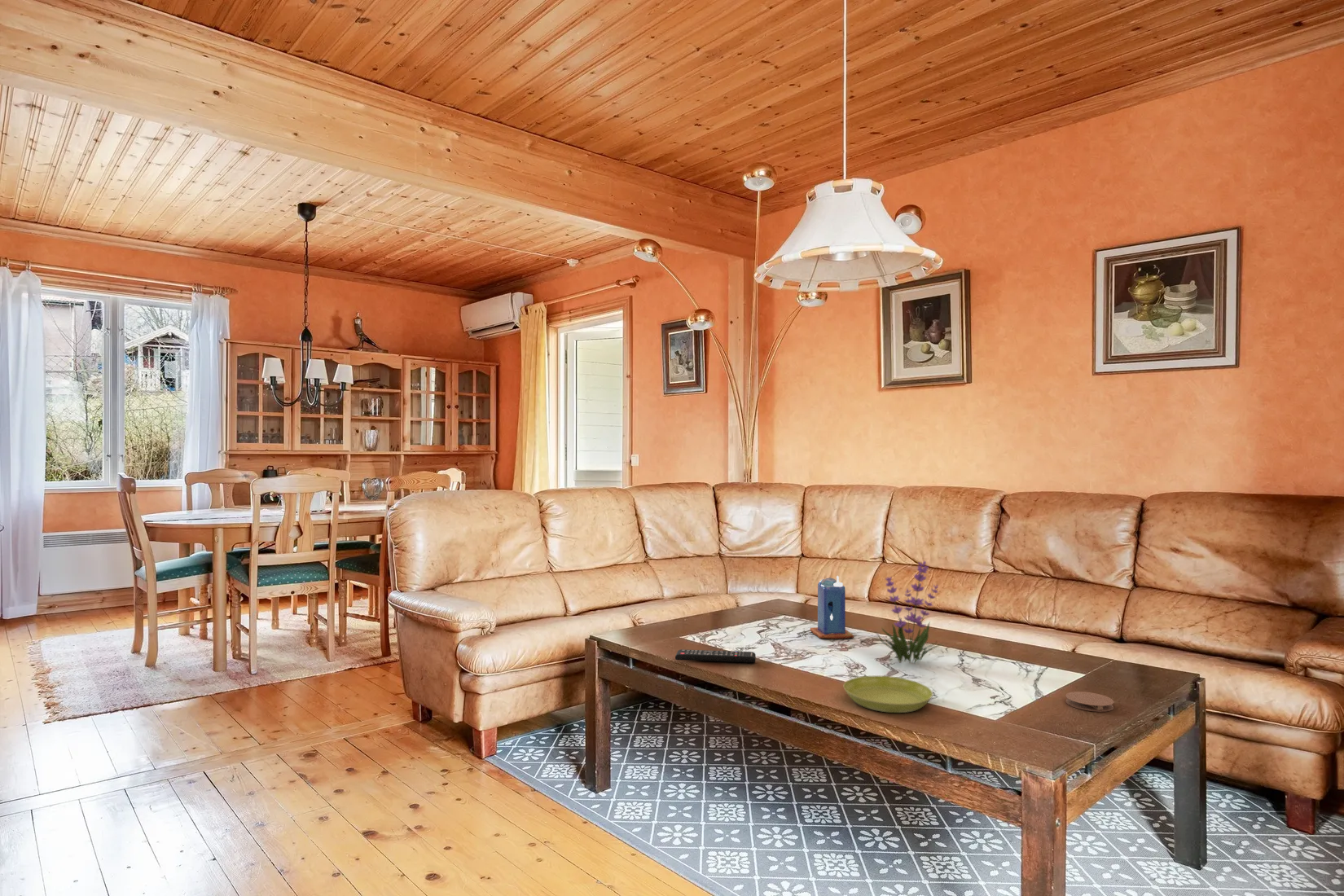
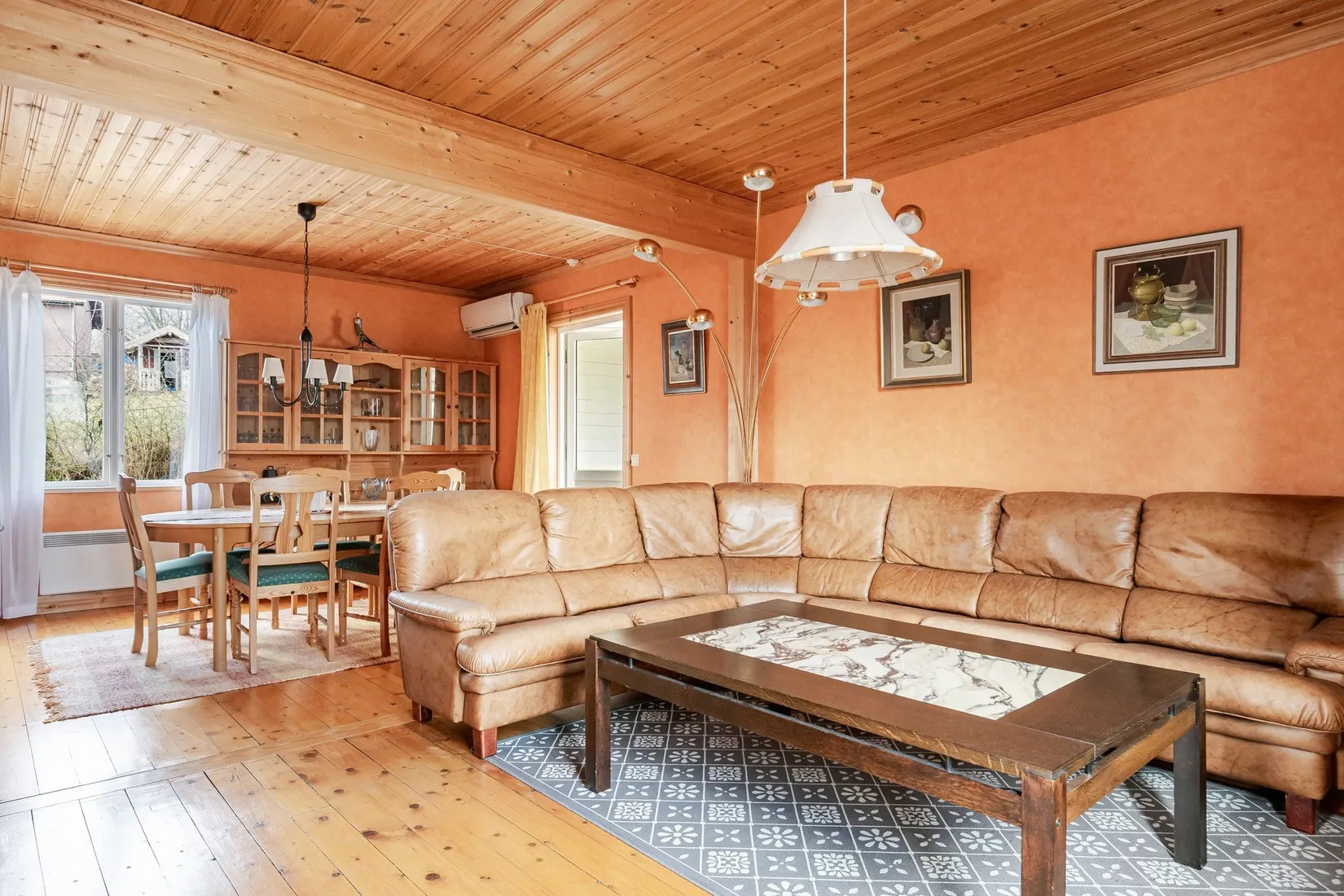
- plant (910, 609)
- coaster (1089, 701)
- saucer (887, 695)
- candle (832, 604)
- remote control (715, 656)
